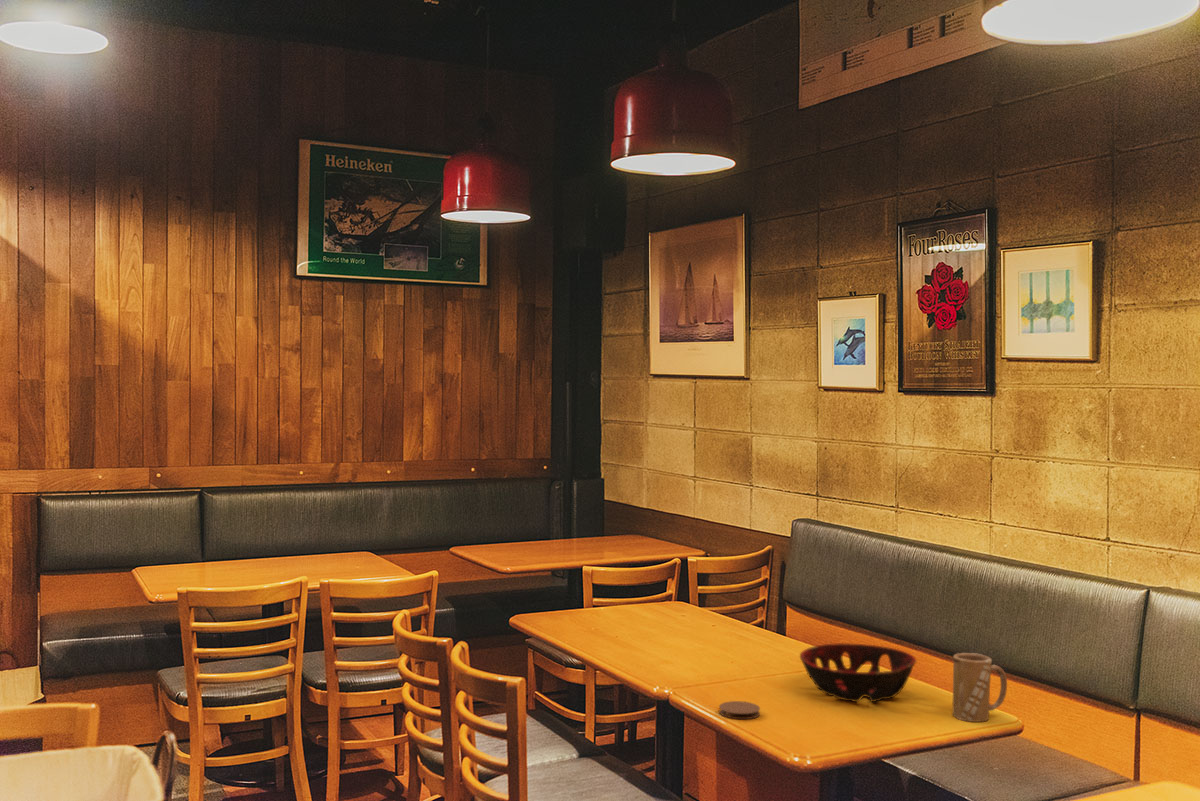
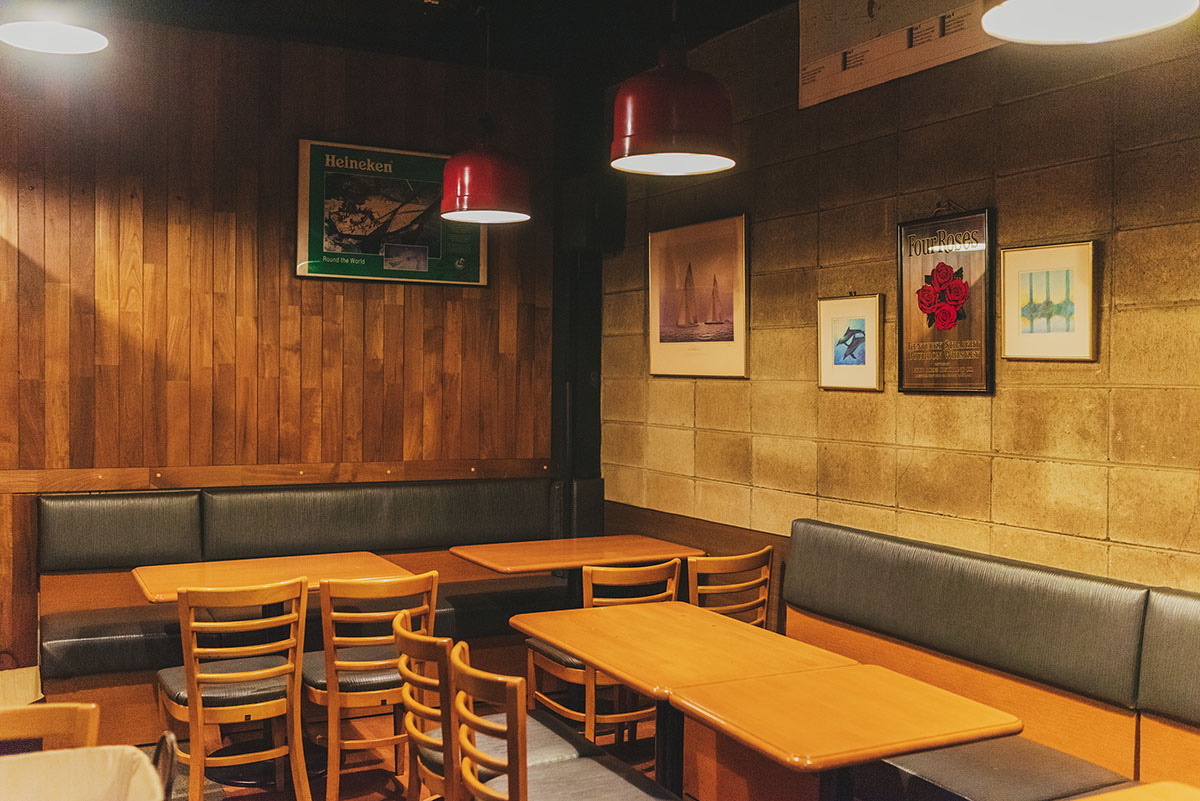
- decorative bowl (856, 674)
- mug (976, 685)
- coaster (739, 710)
